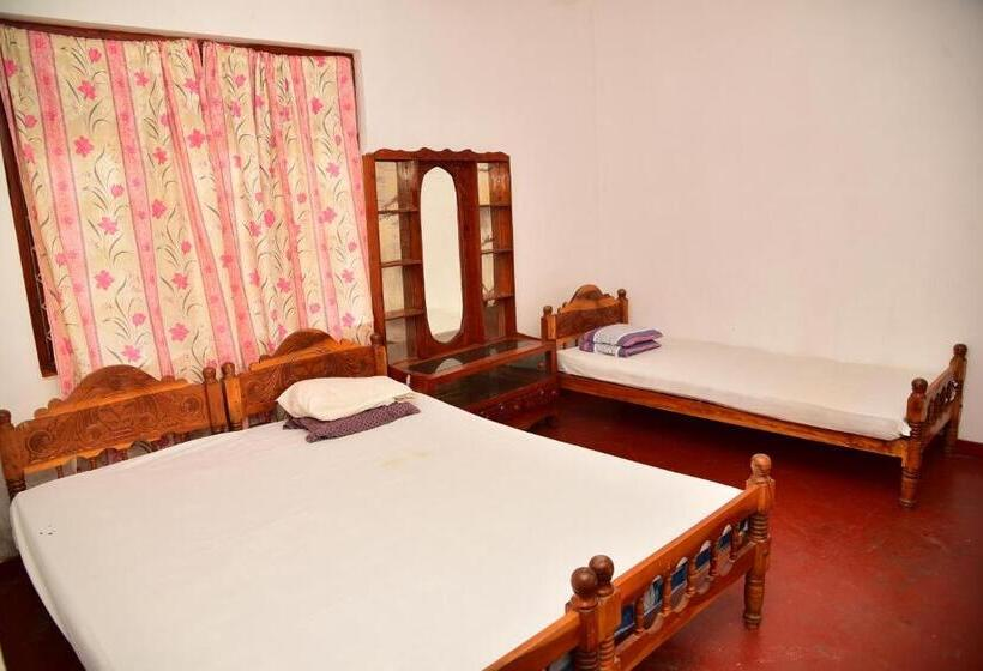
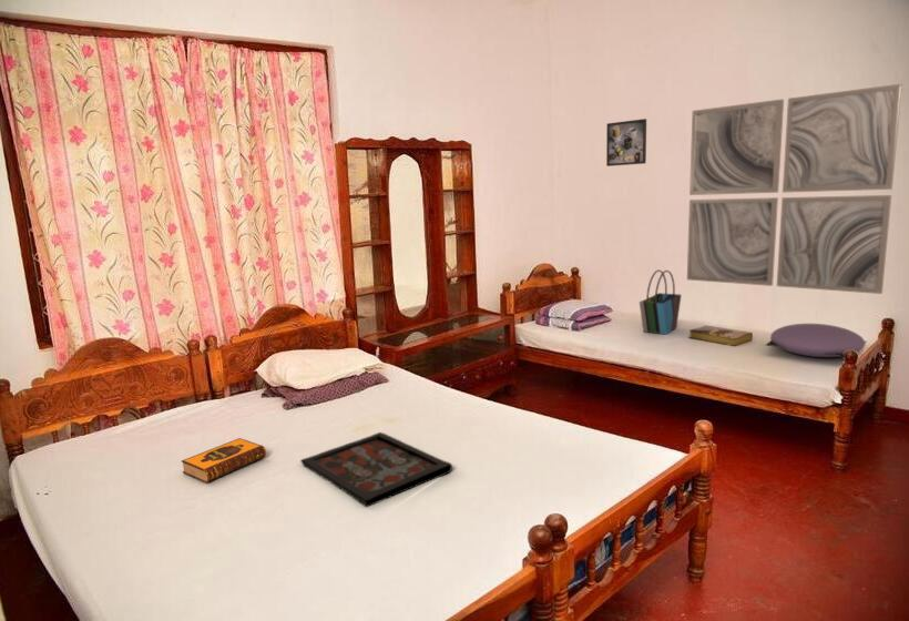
+ tote bag (661, 299)
+ tray (374, 464)
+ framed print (625, 143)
+ book (719, 335)
+ wall art (777, 192)
+ cushion (816, 339)
+ hardback book (225, 459)
